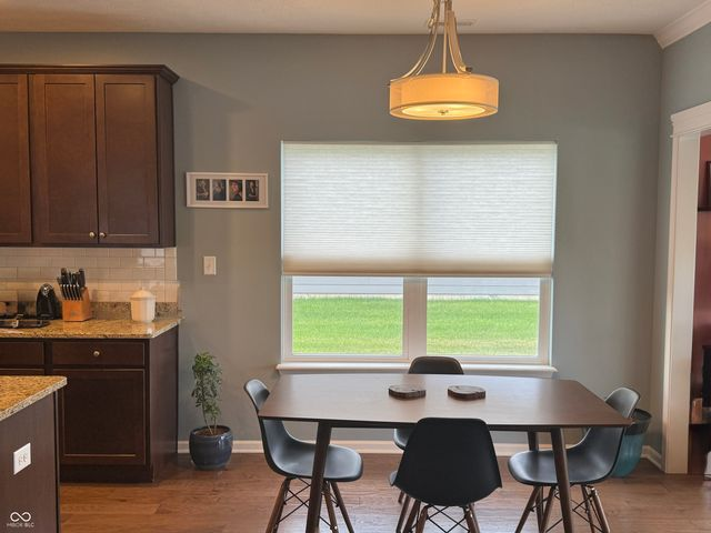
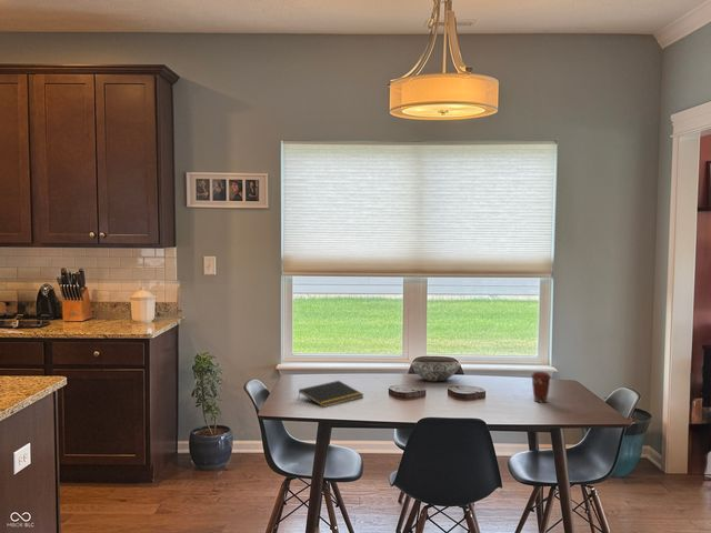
+ decorative bowl (434, 371)
+ coffee cup (540, 386)
+ notepad (331, 393)
